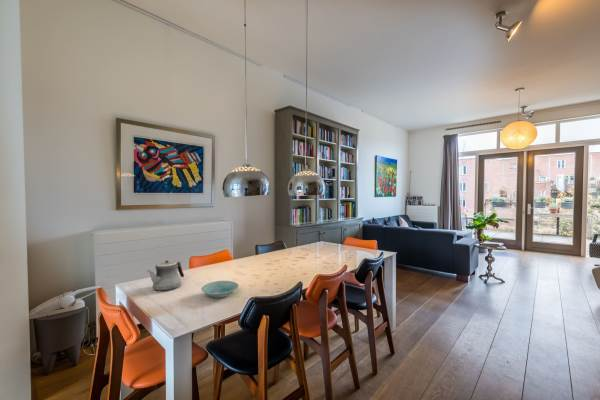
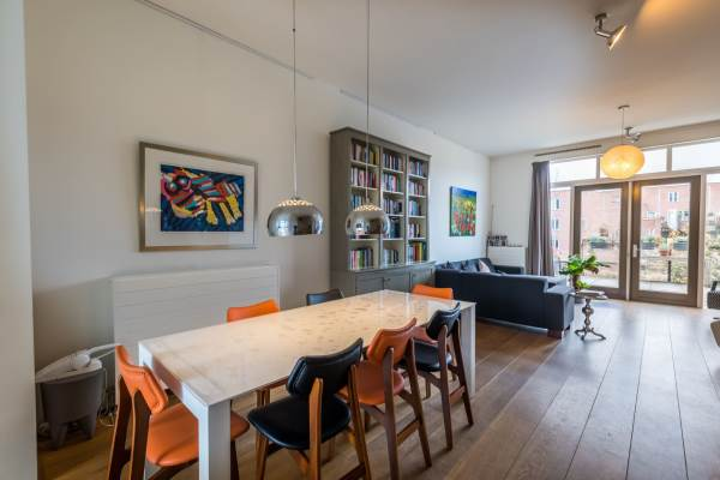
- bowl (220, 290)
- teapot (166, 274)
